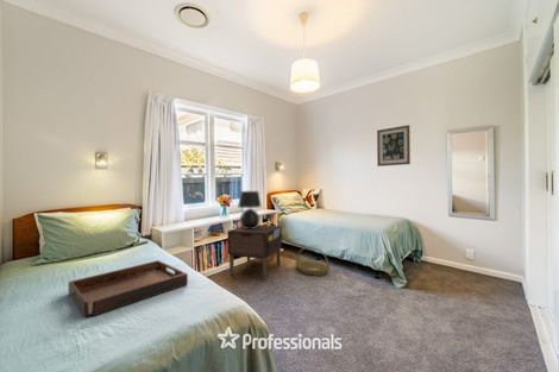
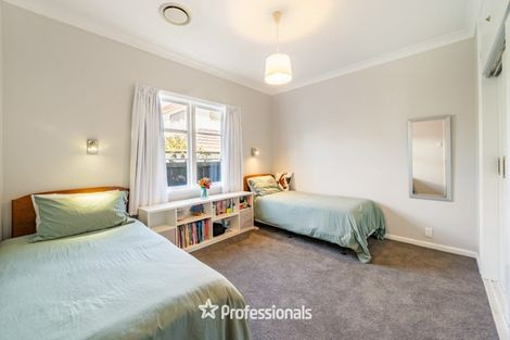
- basket (312, 261)
- nightstand (257, 248)
- serving tray (130, 283)
- table lamp (250, 209)
- wall art (392, 146)
